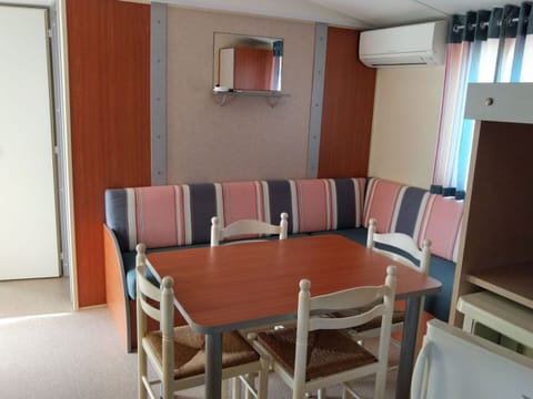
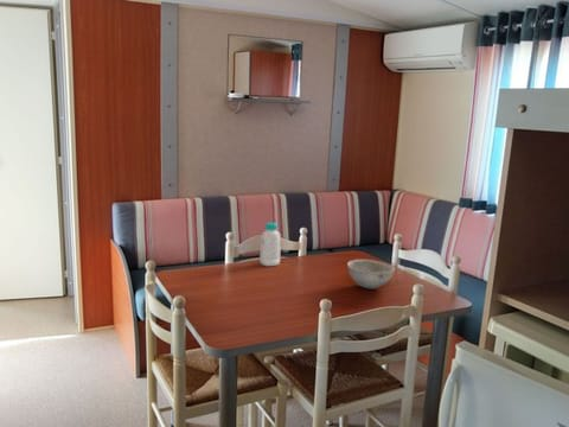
+ bowl (370, 276)
+ bottle (270, 243)
